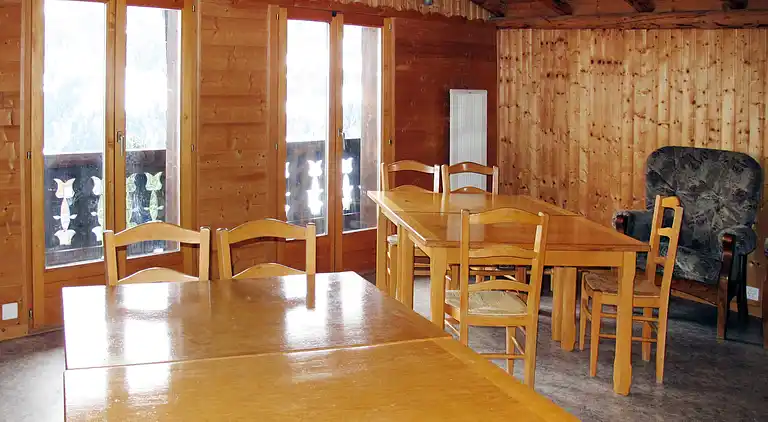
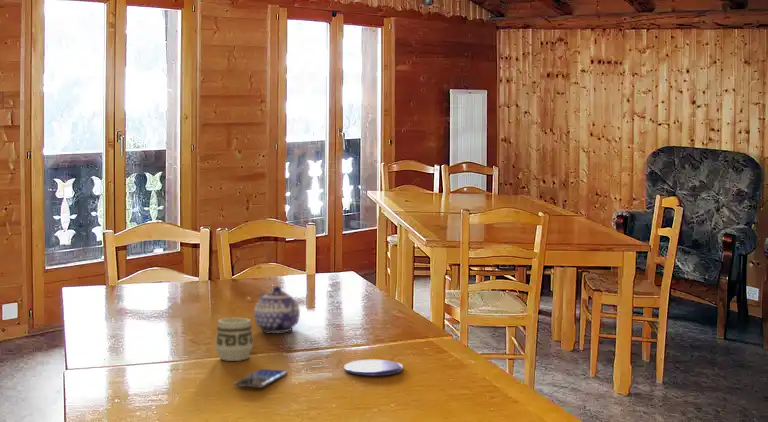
+ teapot (277, 308)
+ smartphone (261, 378)
+ saucer (373, 367)
+ cup (234, 339)
